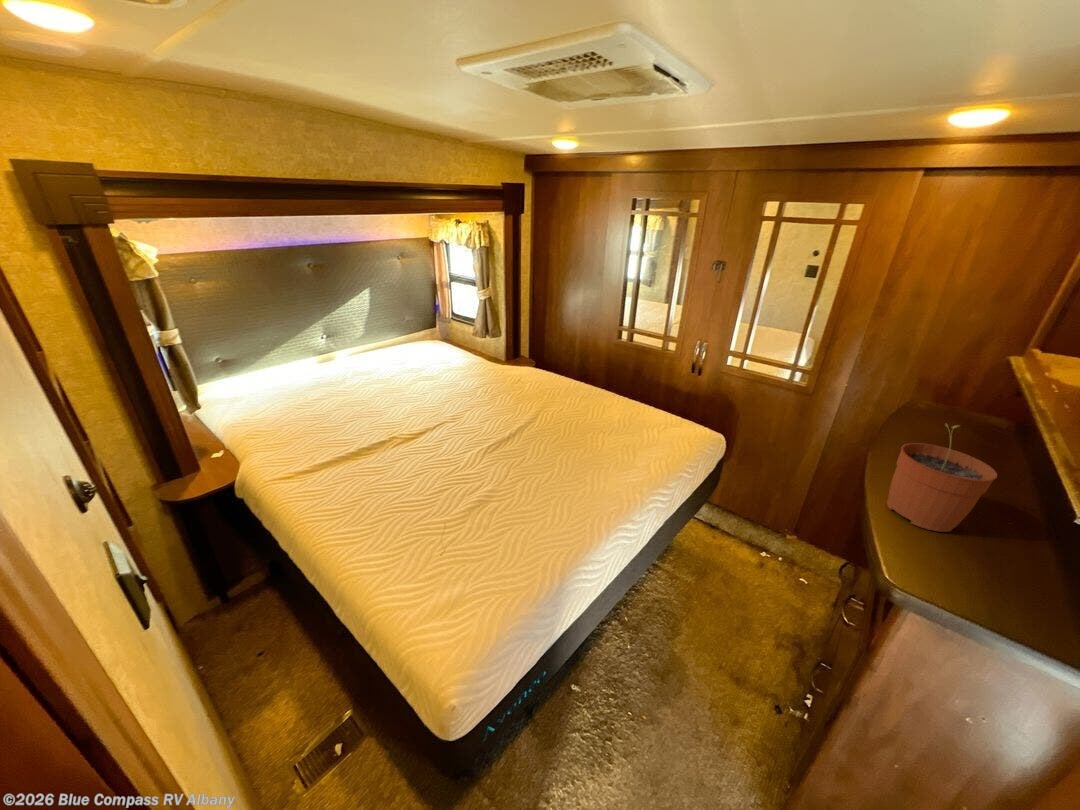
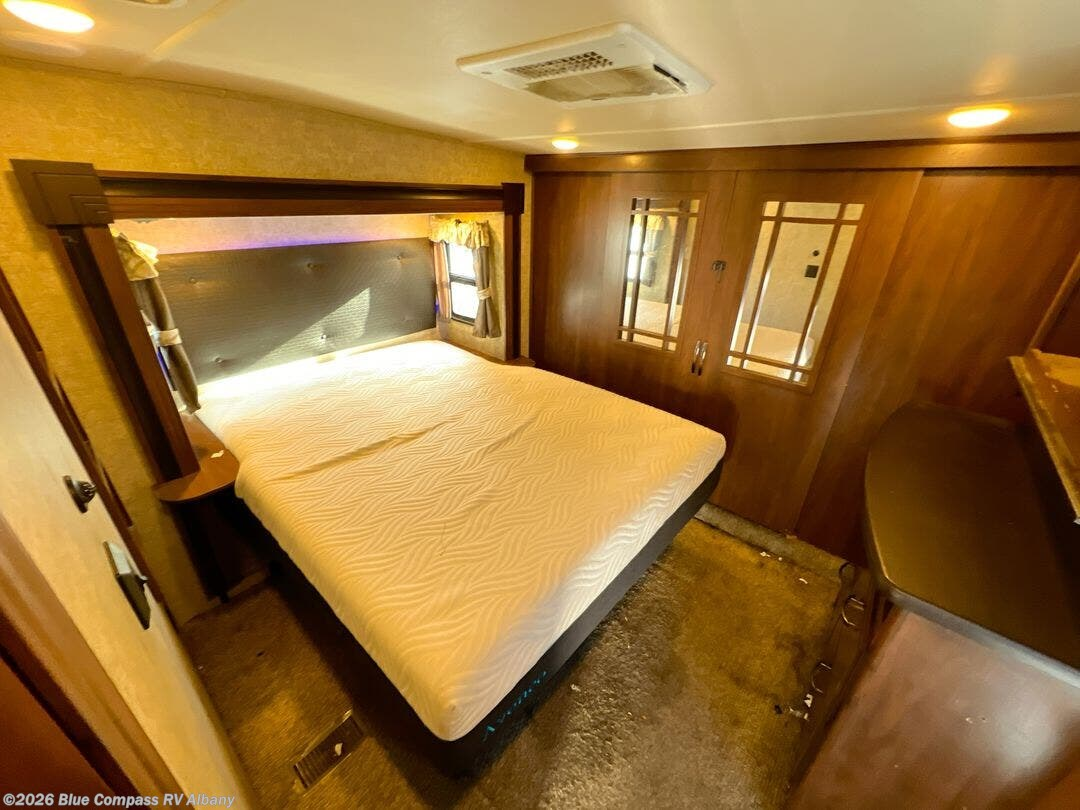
- plant pot (939, 474)
